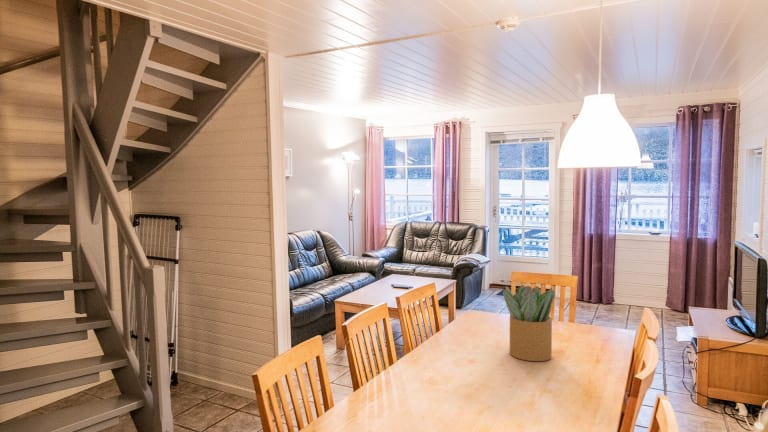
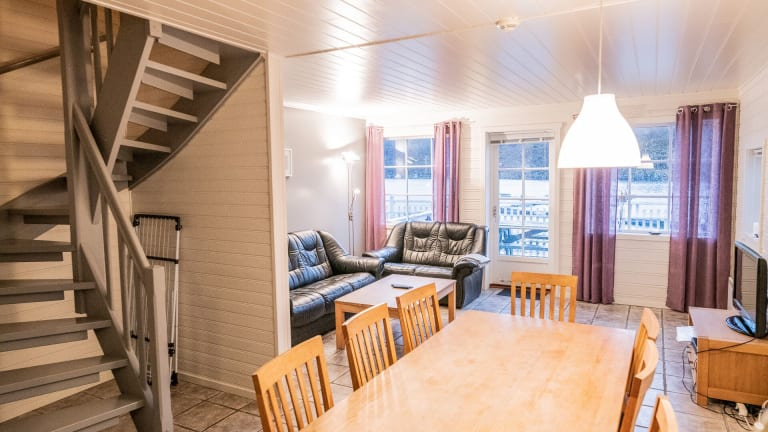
- potted plant (527, 320)
